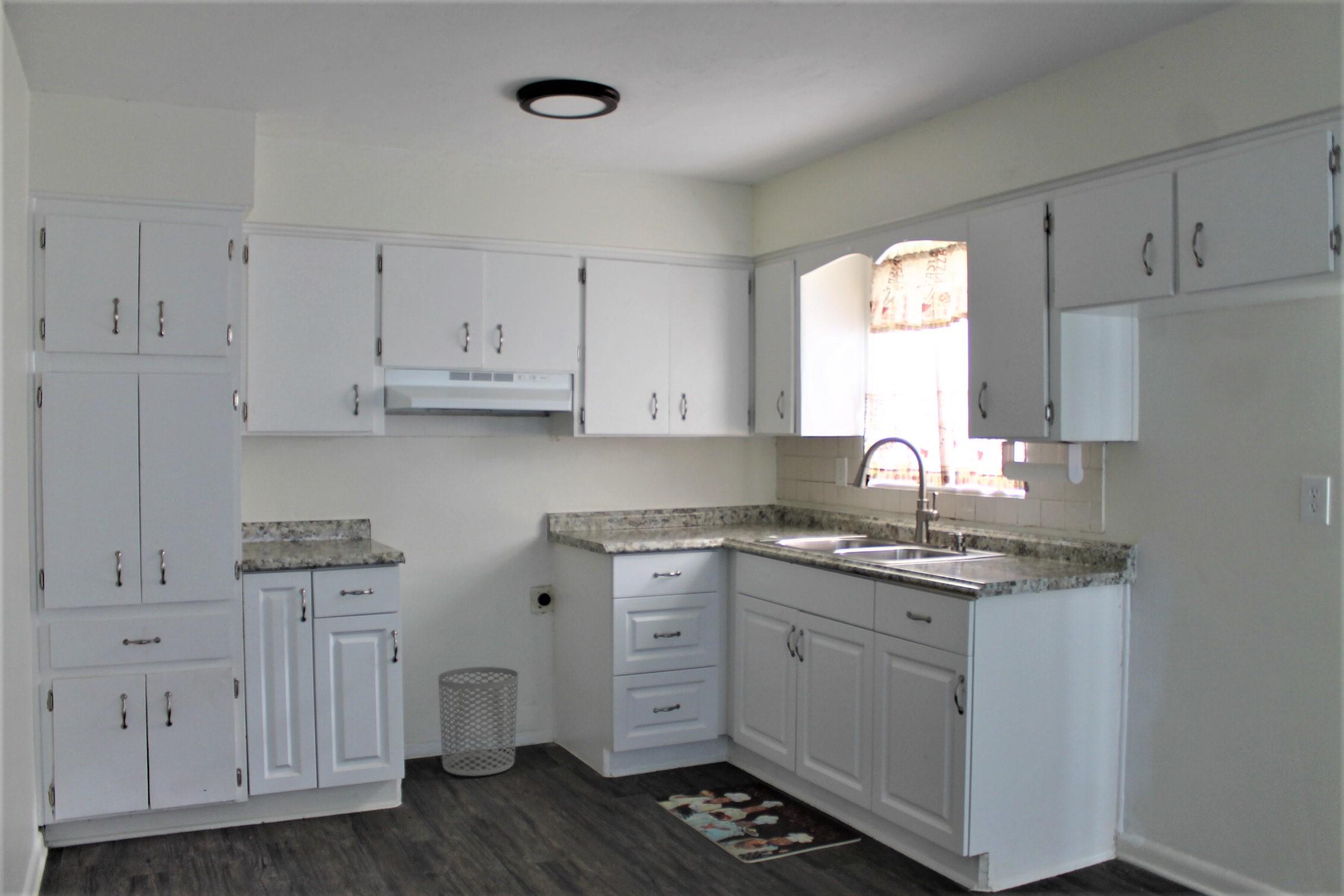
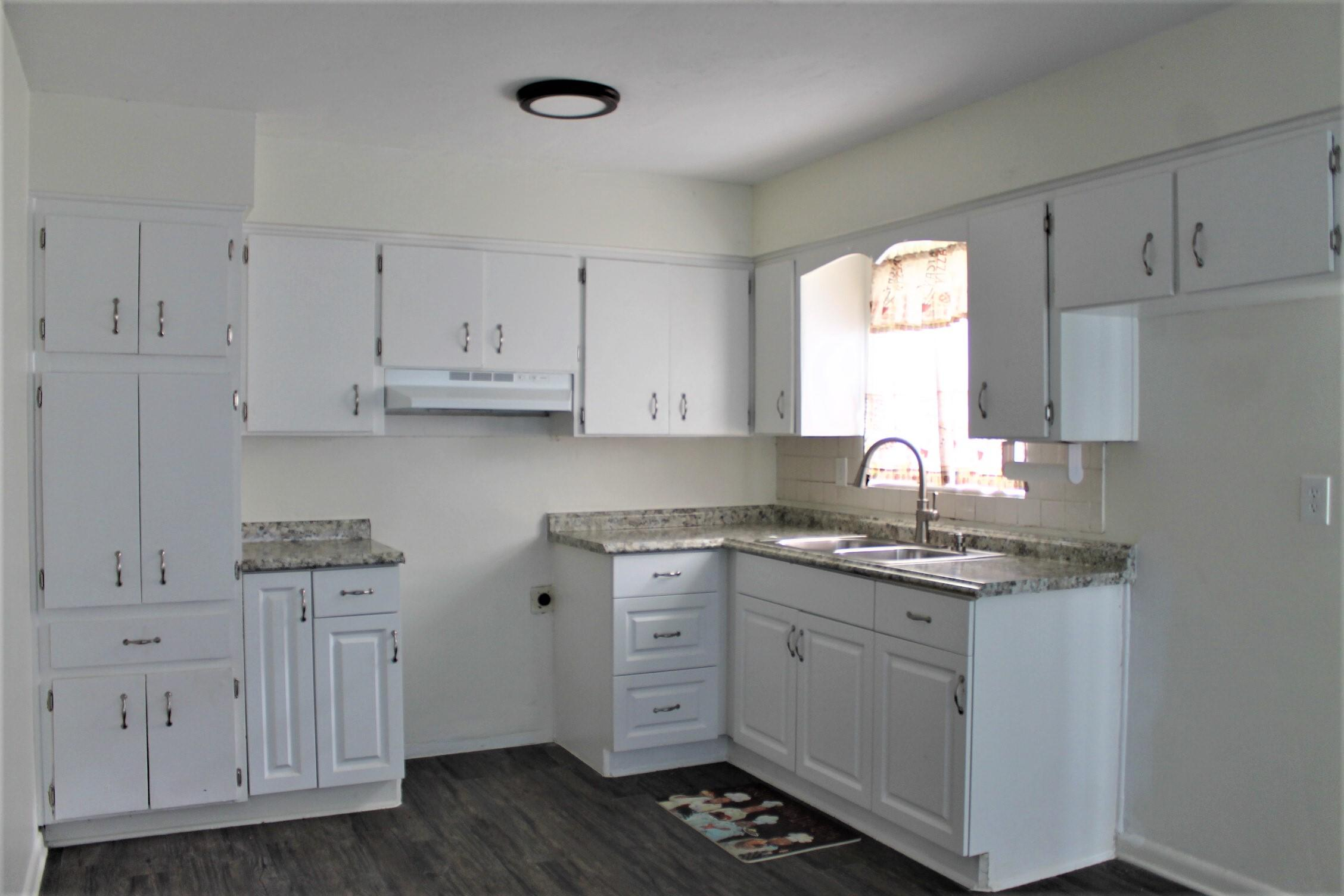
- waste bin (478, 722)
